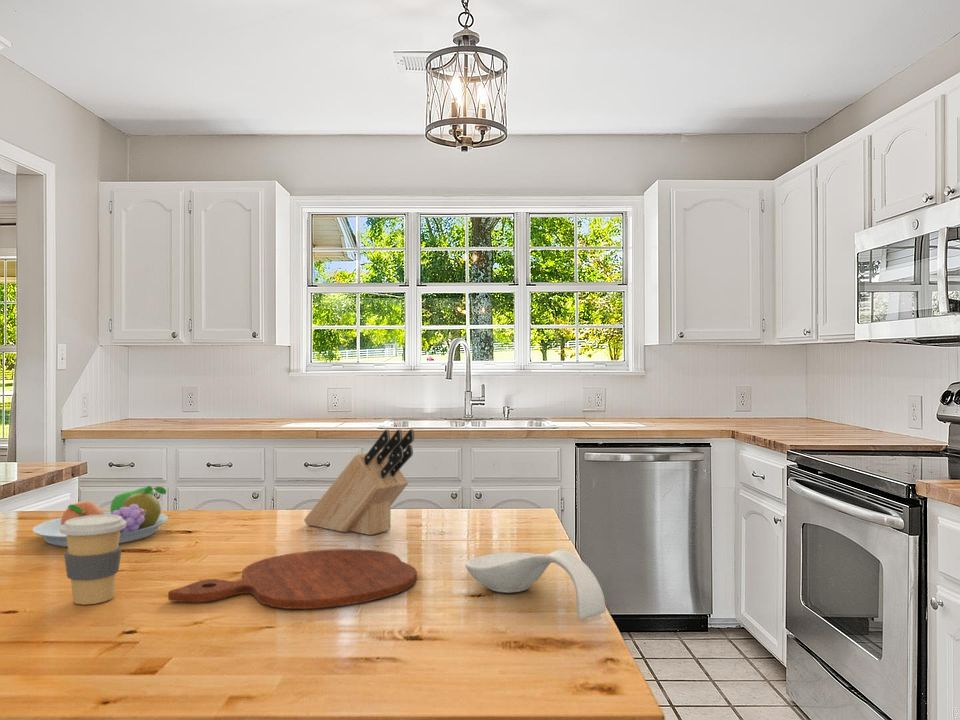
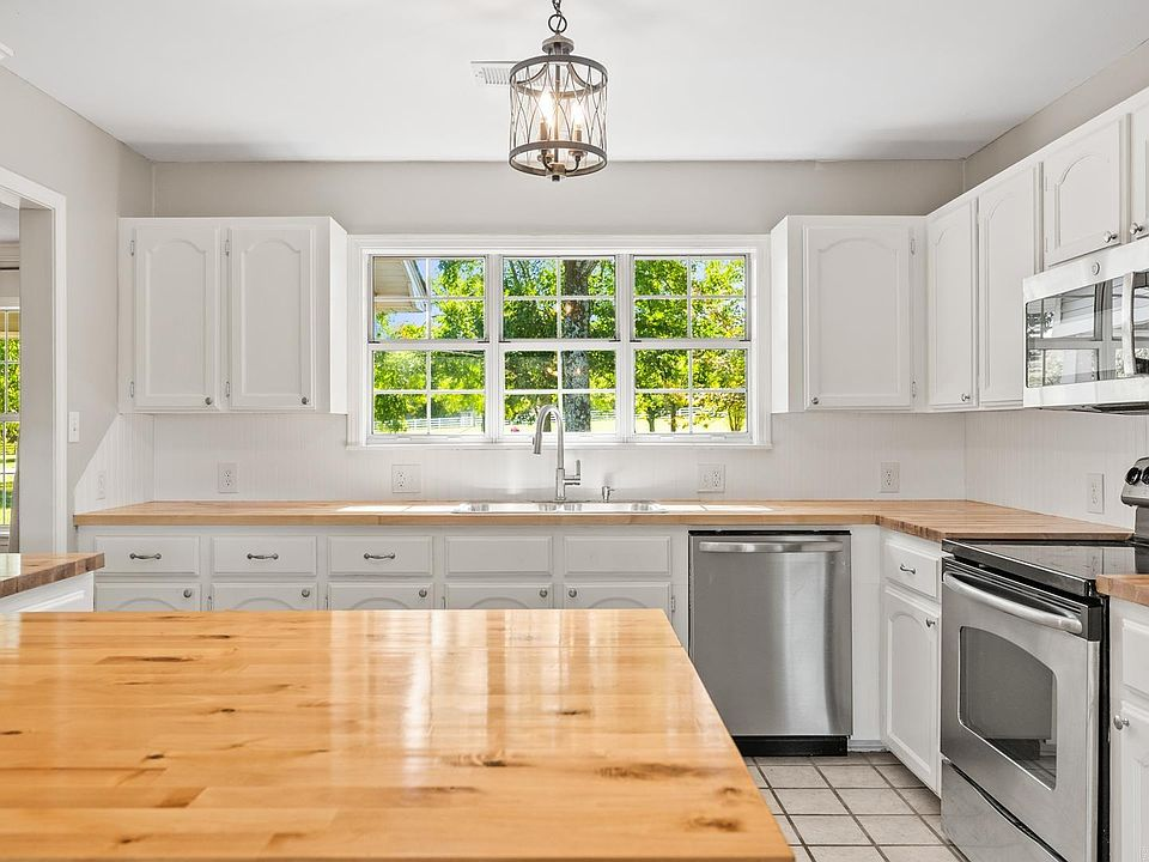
- knife block (361, 477)
- cutting board (295, 579)
- spoon rest (533, 570)
- coffee cup (93, 559)
- fruit bowl (110, 509)
